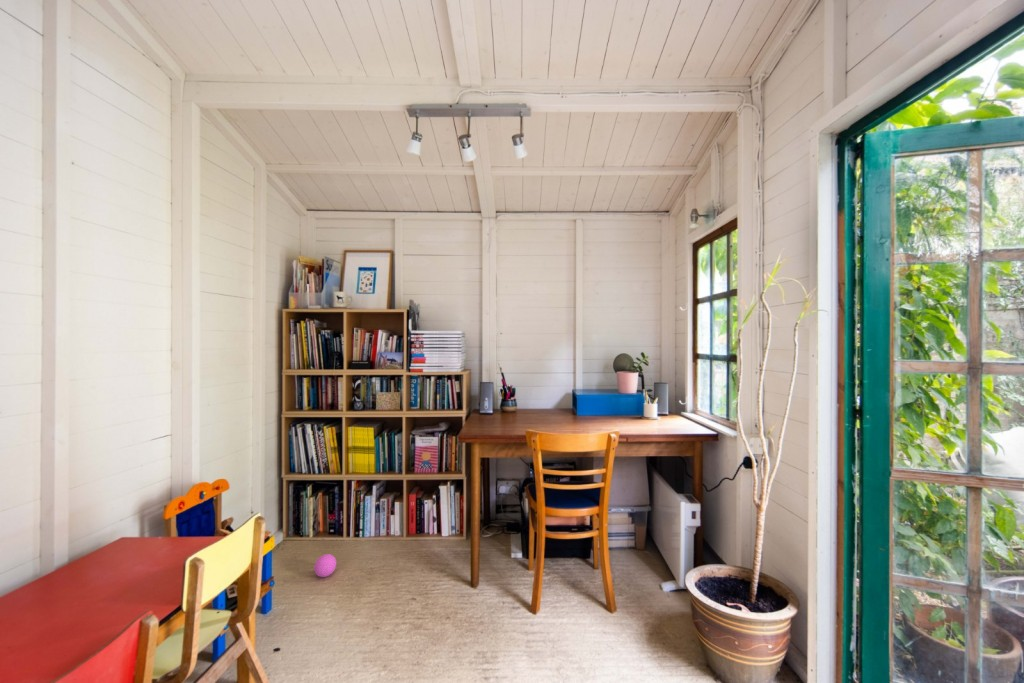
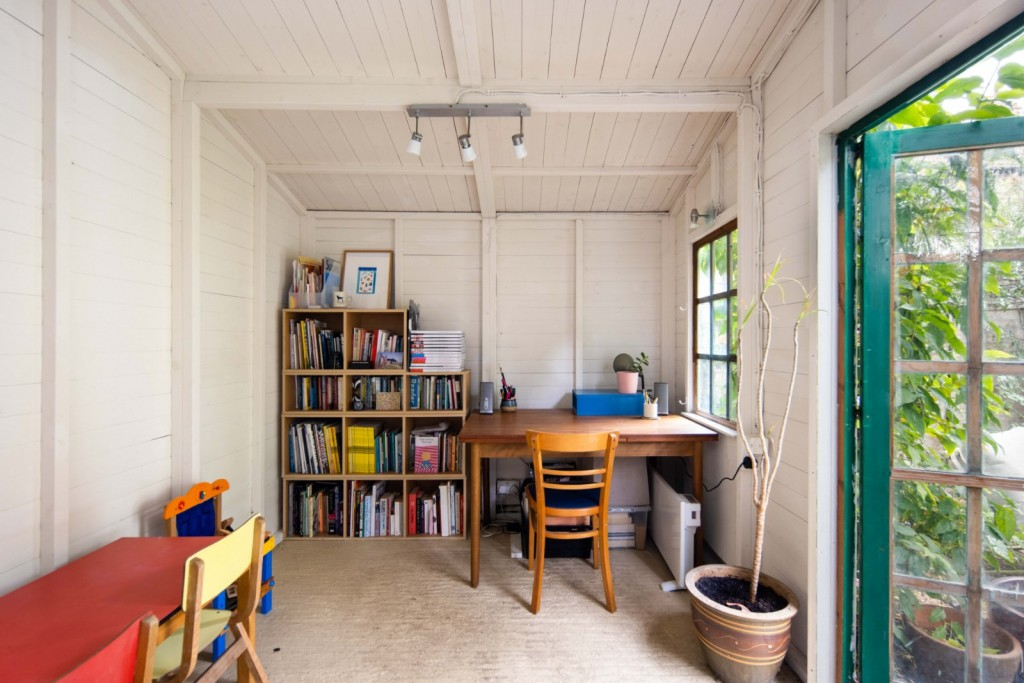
- ball (325, 565)
